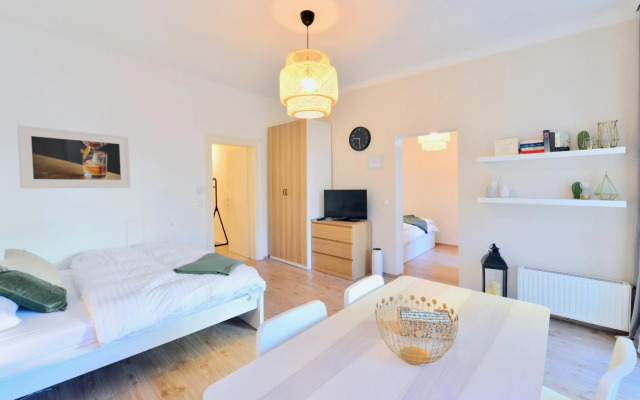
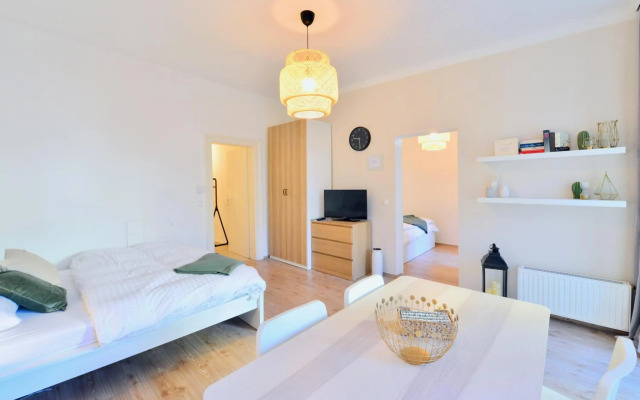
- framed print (80, 160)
